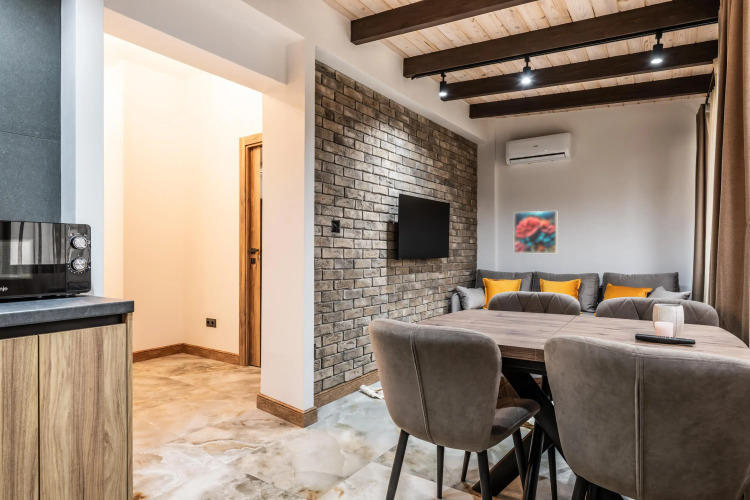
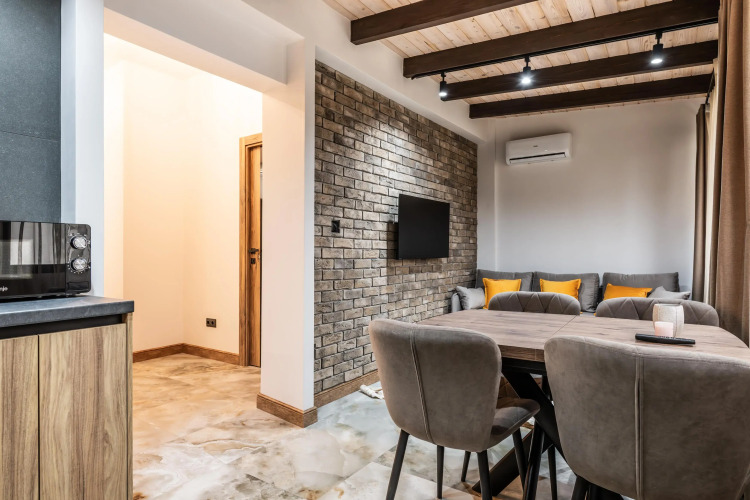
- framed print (535, 232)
